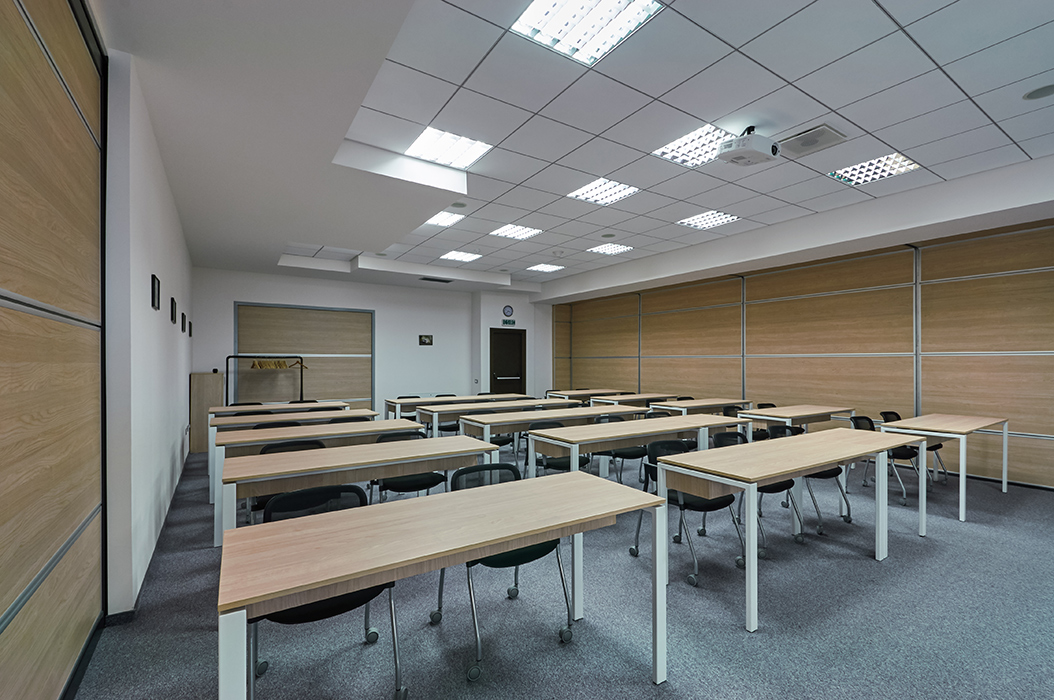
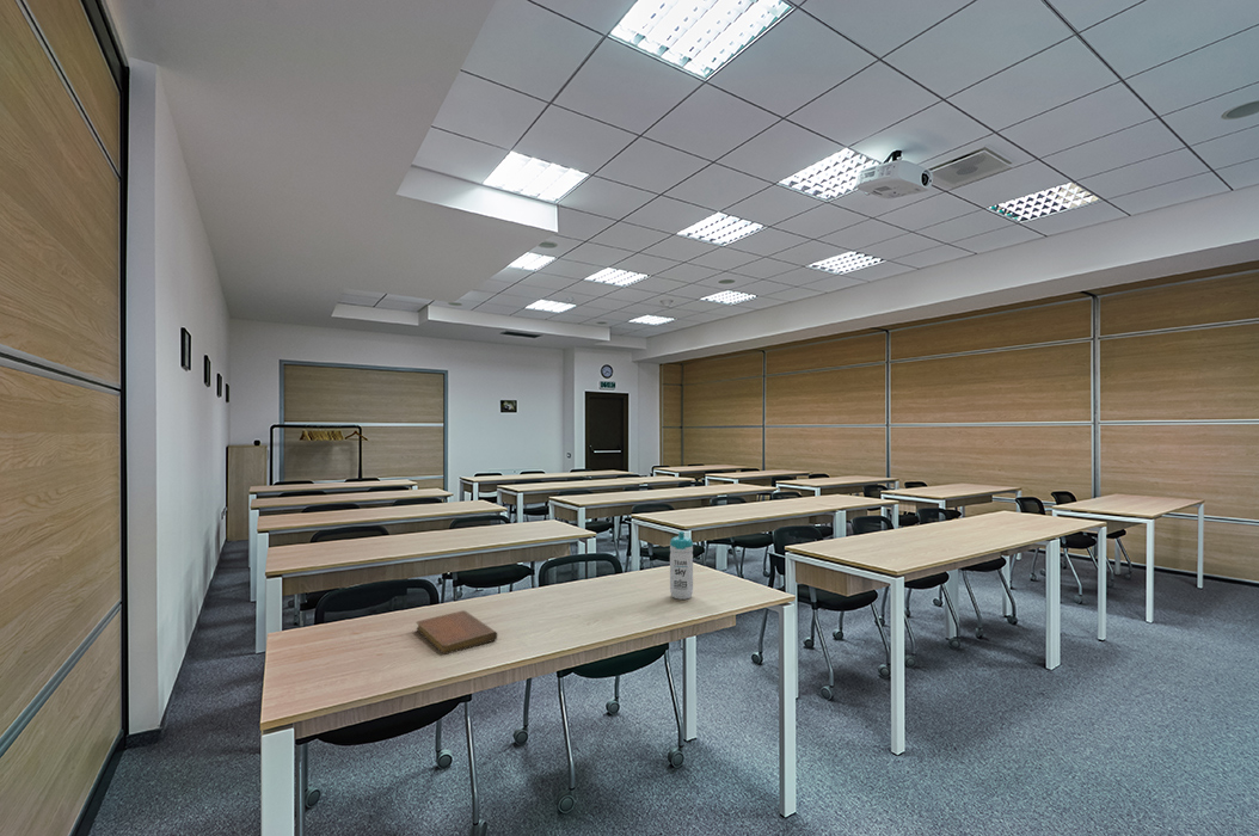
+ notebook (455, 629)
+ water bottle (681, 564)
